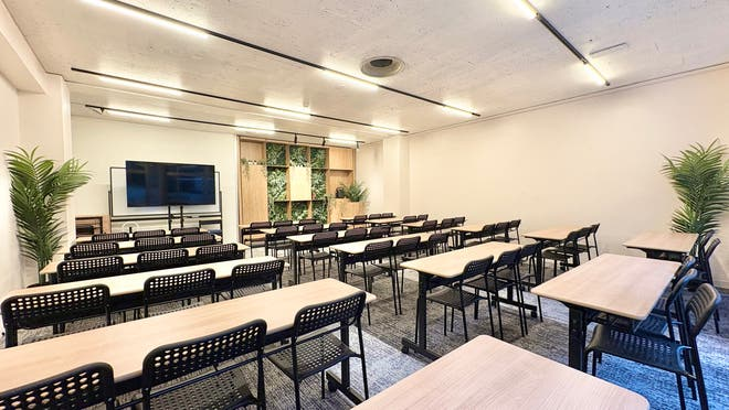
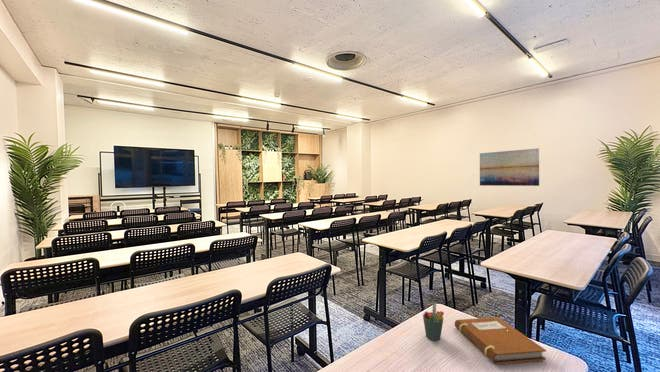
+ wall art (507, 168)
+ notebook (494, 336)
+ pen holder (433, 321)
